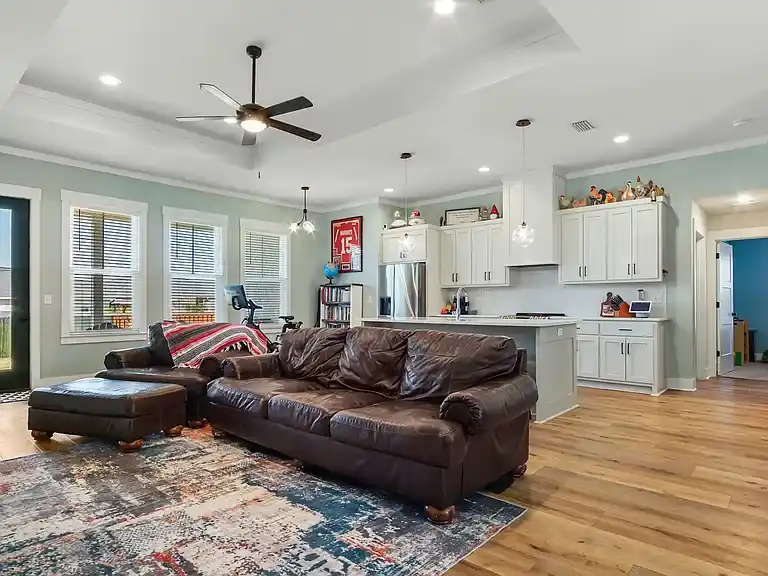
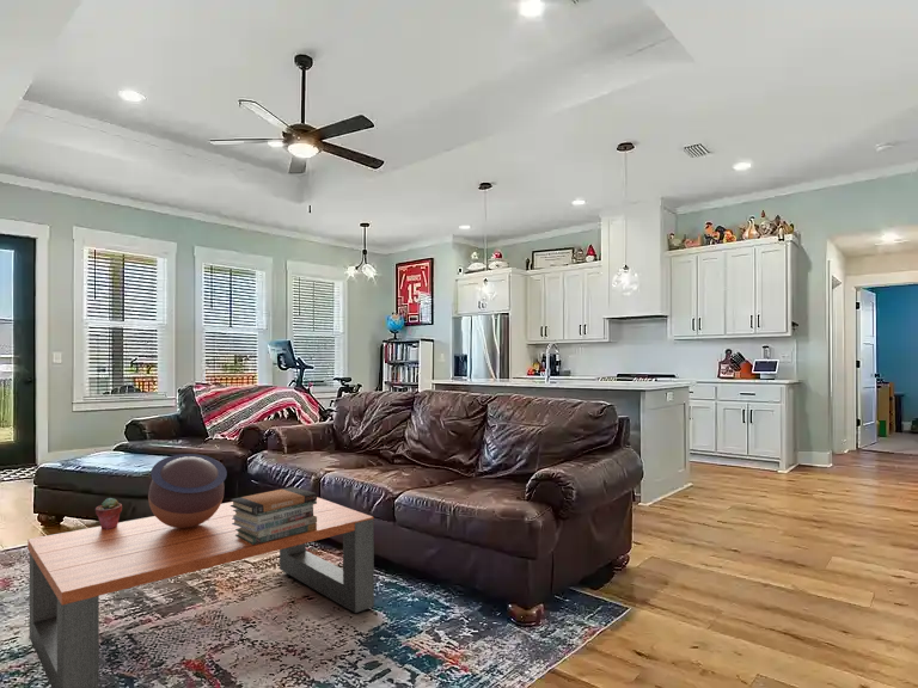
+ book stack (274, 514)
+ coffee table (207, 567)
+ potted succulent (109, 511)
+ decorative bowl (188, 491)
